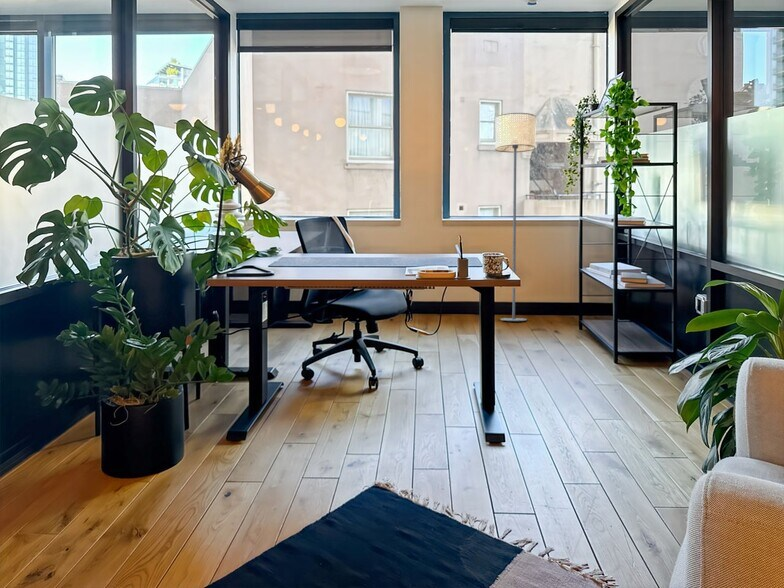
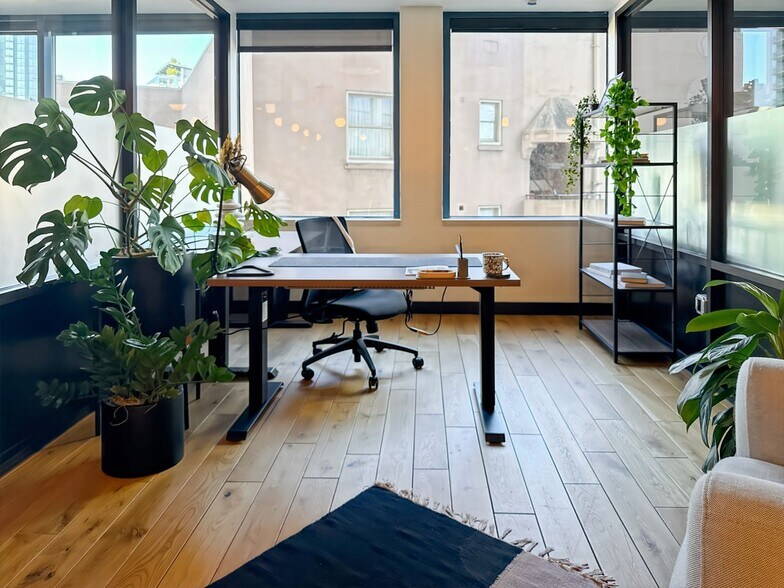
- floor lamp (514, 219)
